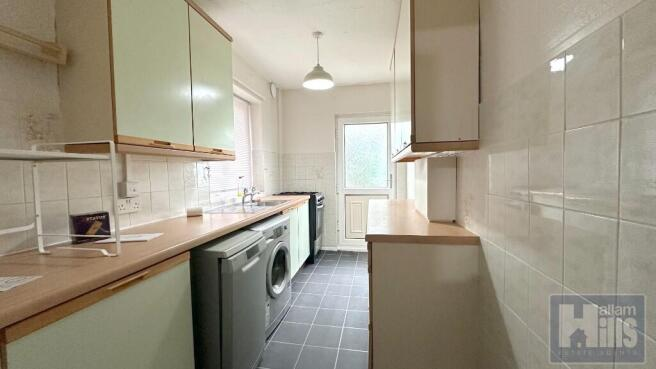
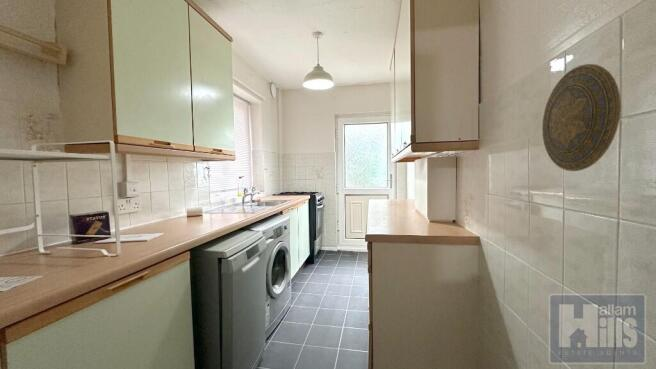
+ decorative plate (569, 120)
